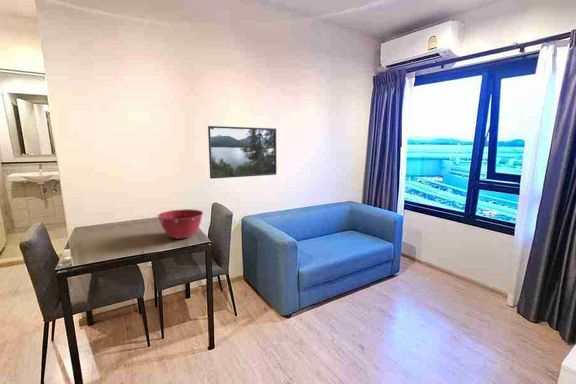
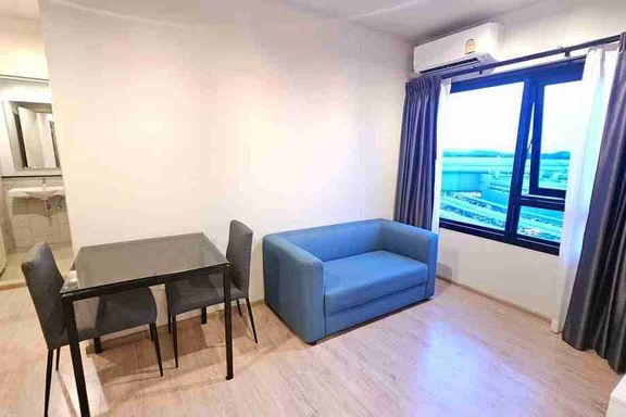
- mixing bowl (181, 224)
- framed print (244, 152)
